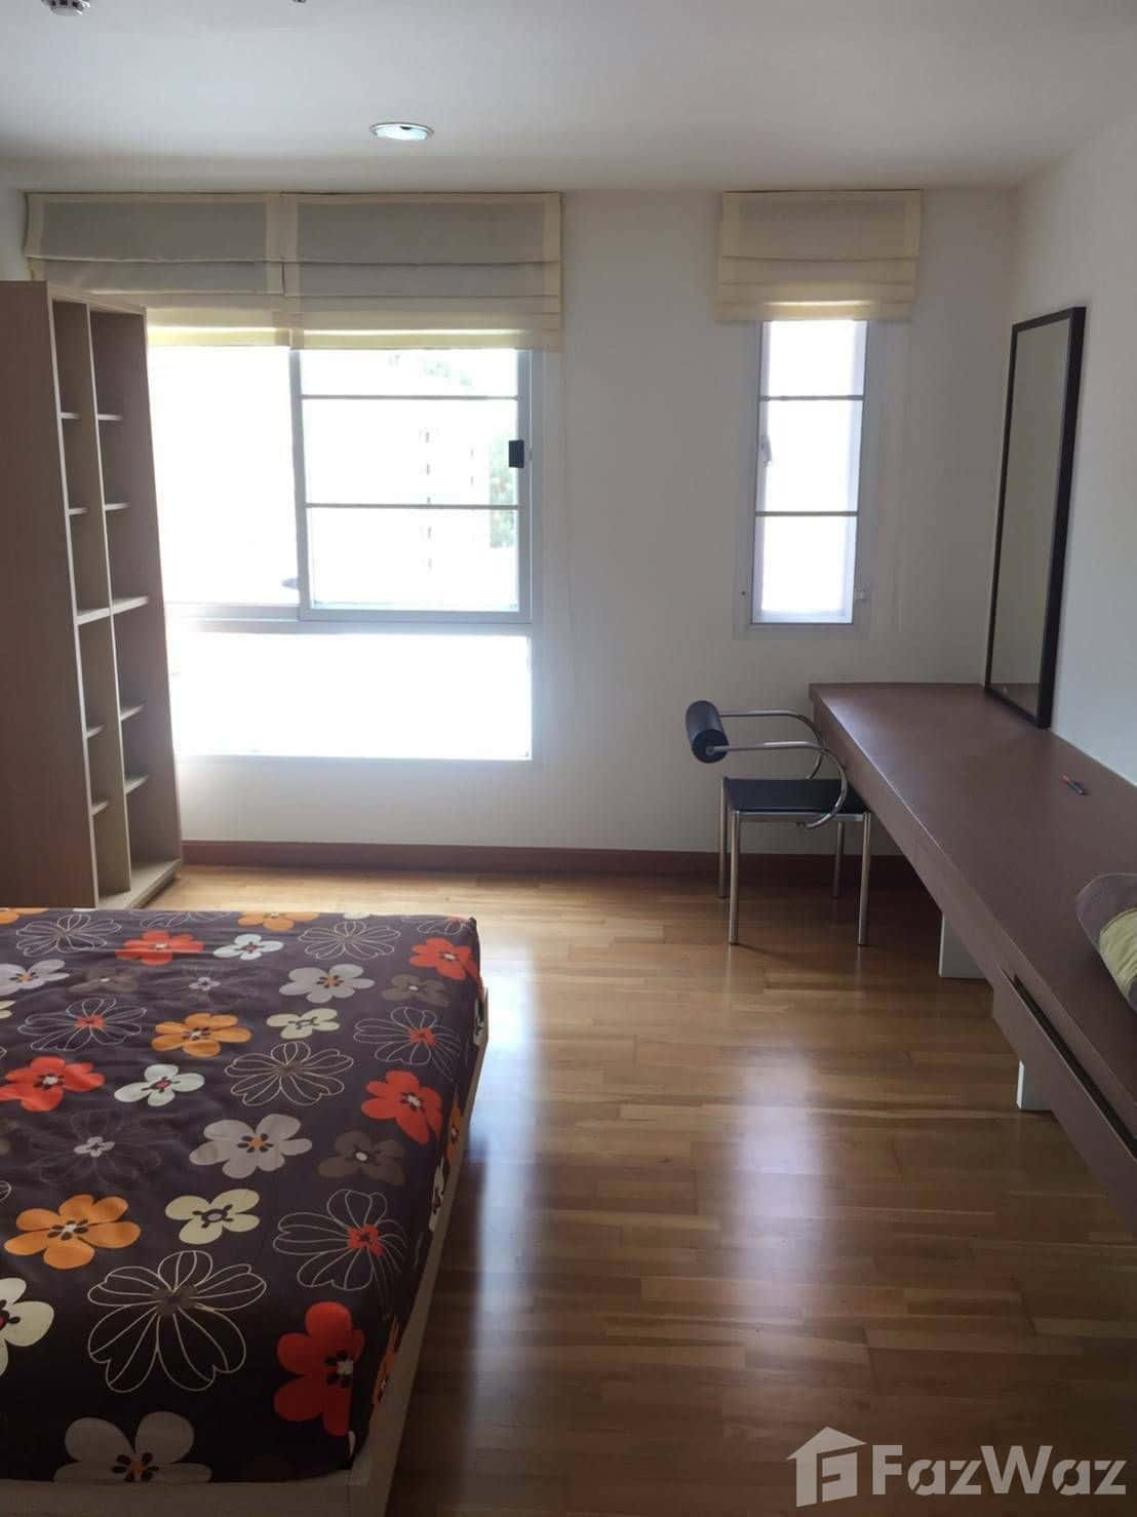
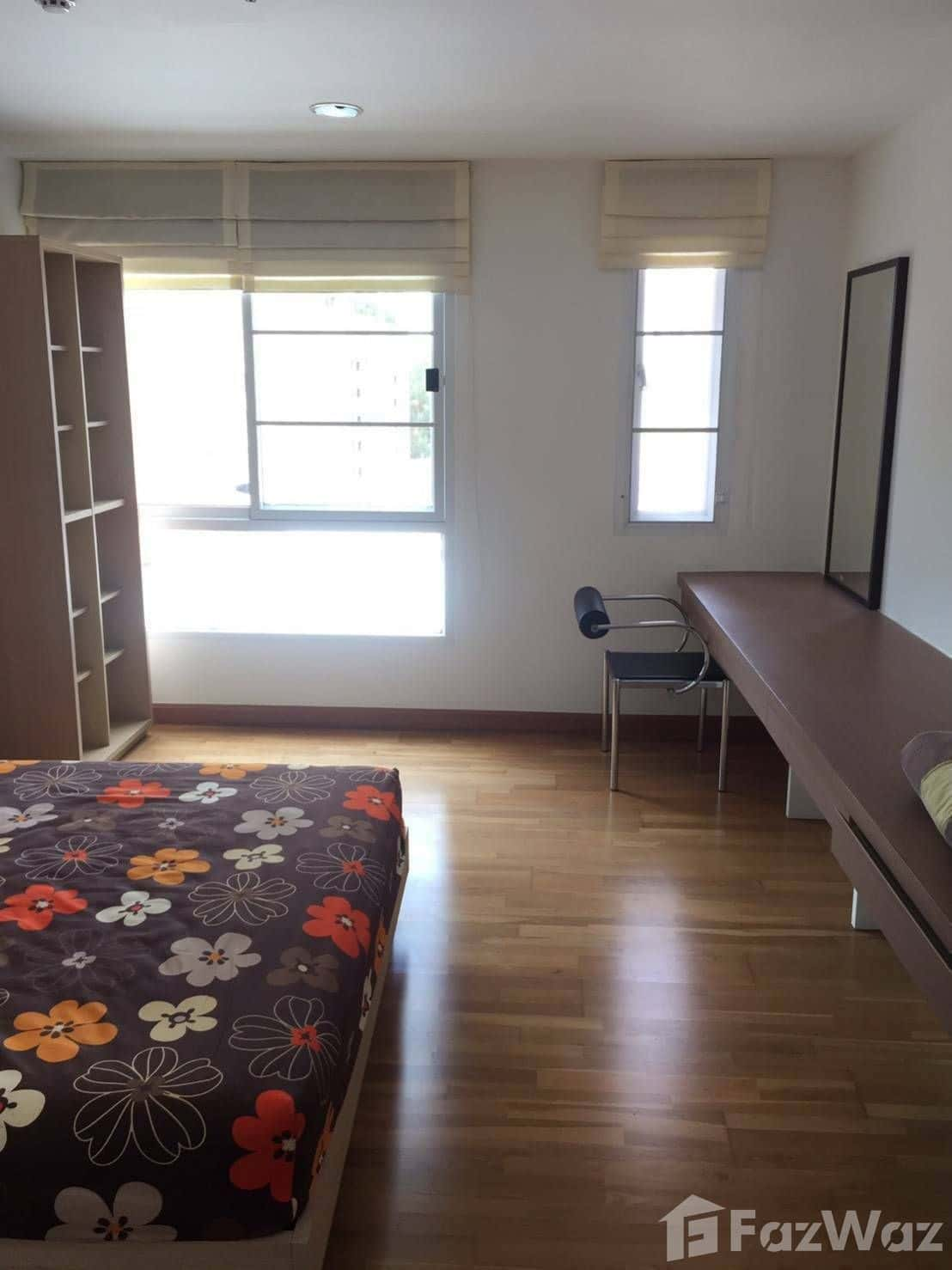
- pen (1073, 784)
